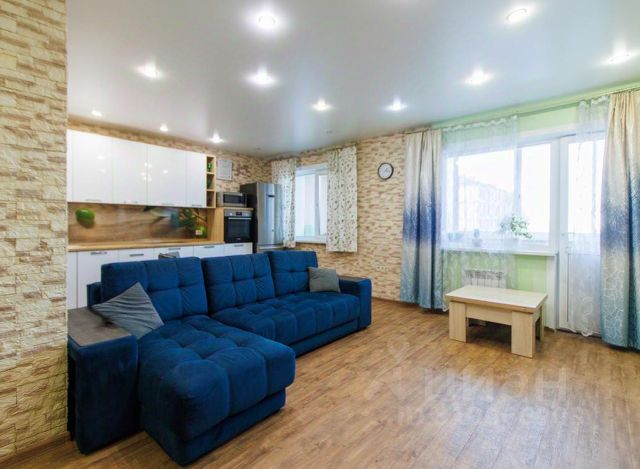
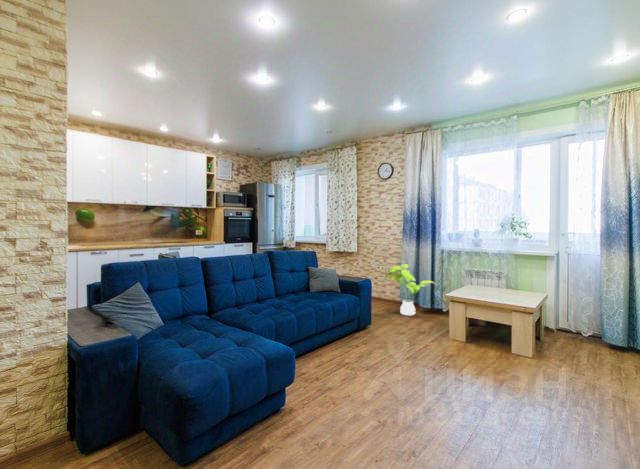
+ house plant (405, 289)
